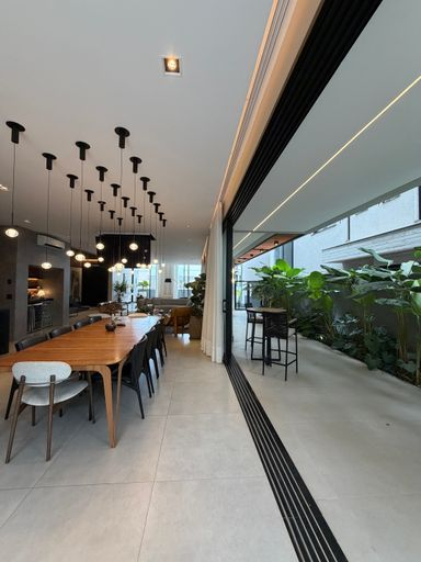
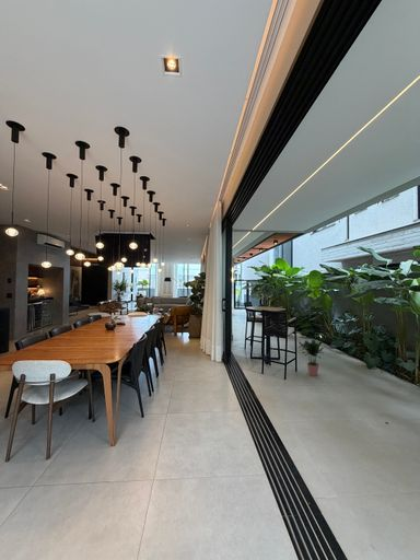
+ potted plant (313, 355)
